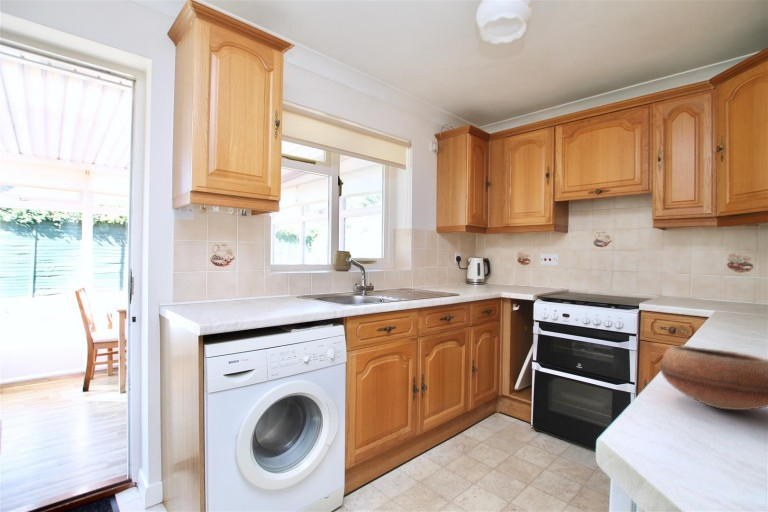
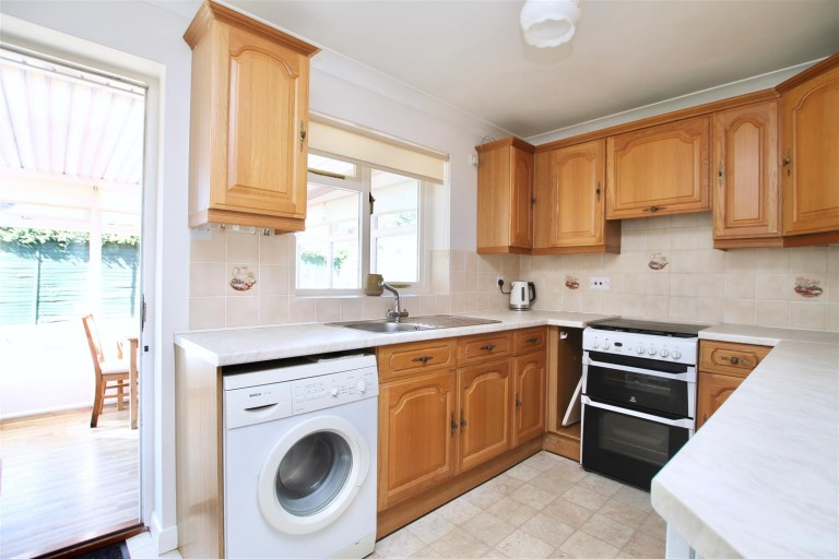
- bowl (717, 377)
